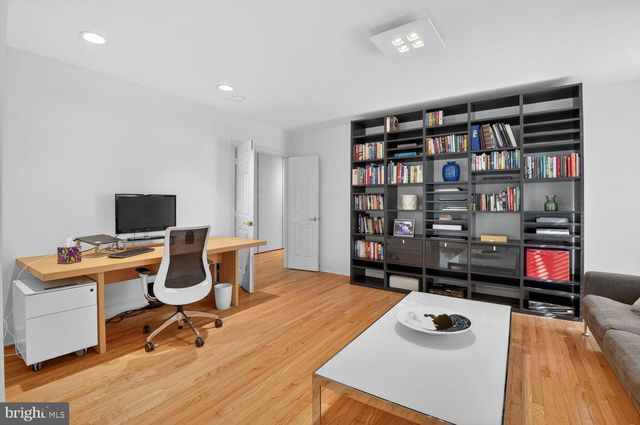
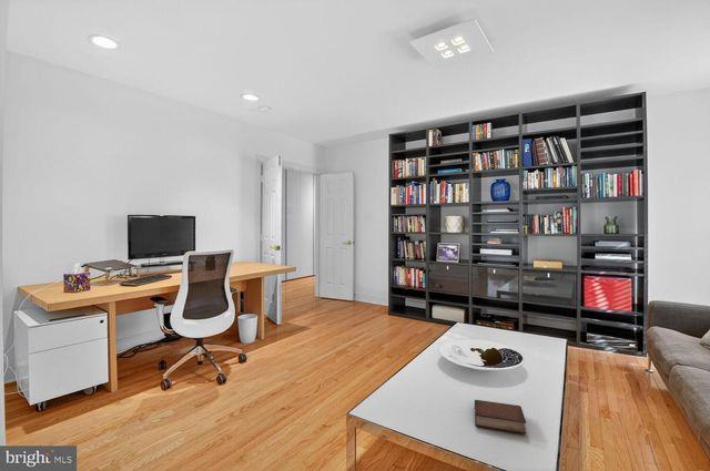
+ book (498, 414)
